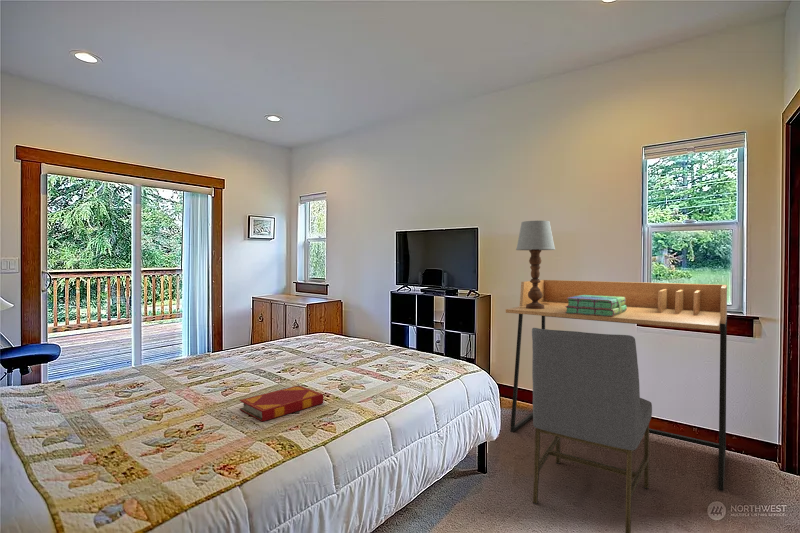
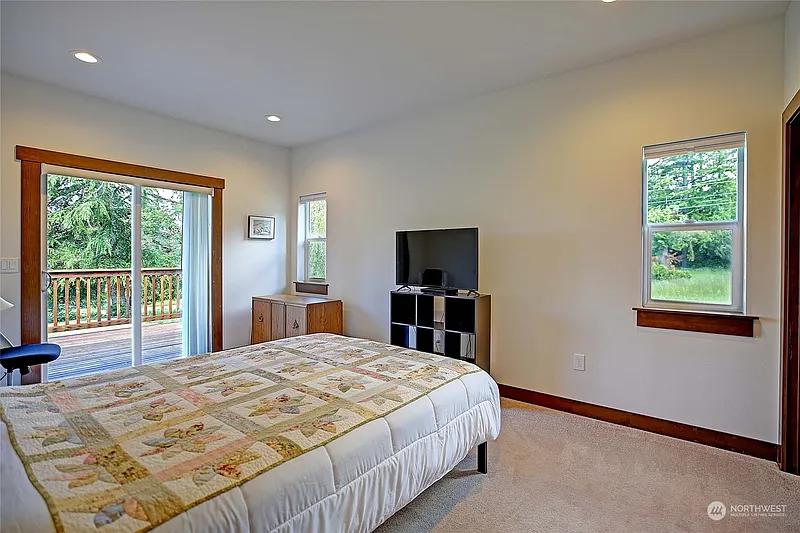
- hardback book (282, 401)
- table lamp (535, 264)
- desk (618, 322)
- chair (589, 409)
- stack of books (596, 304)
